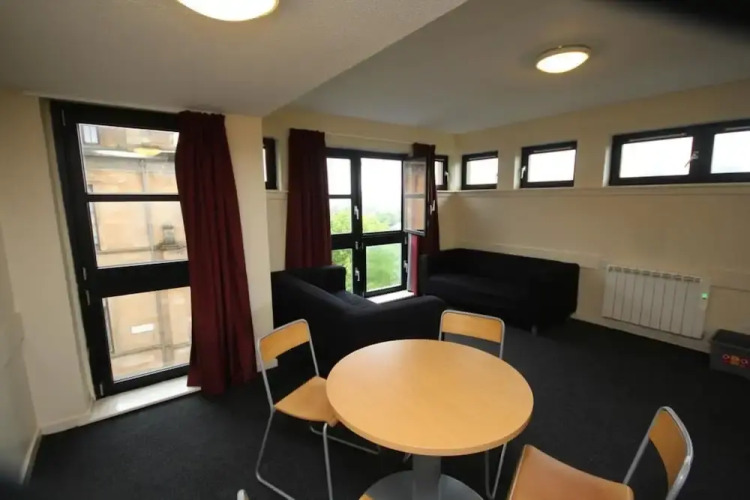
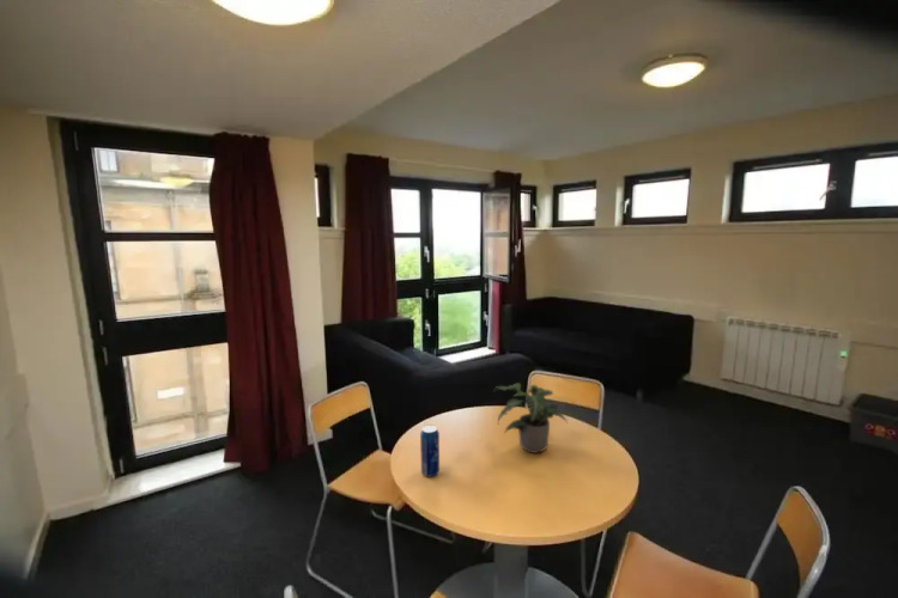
+ potted plant (527, 417)
+ beverage can (430, 450)
